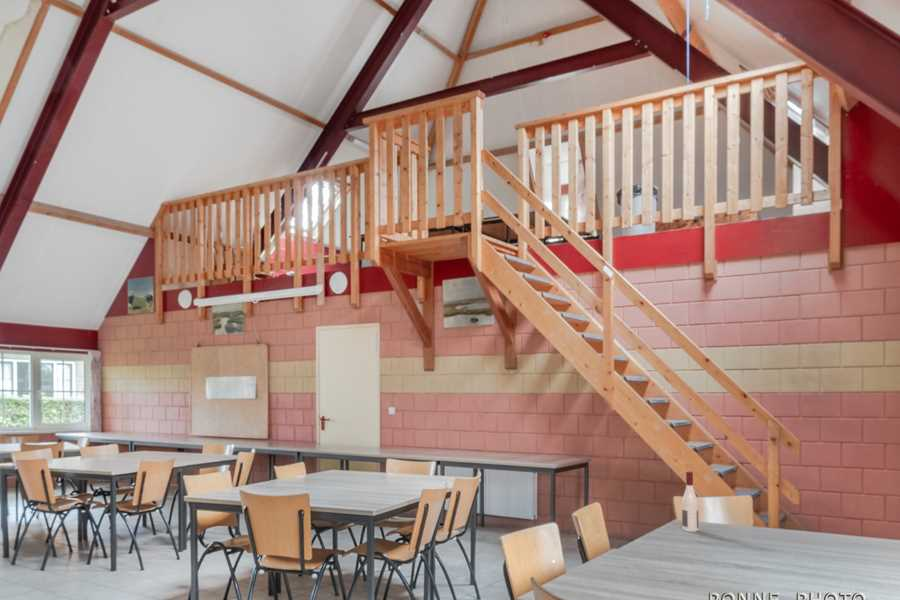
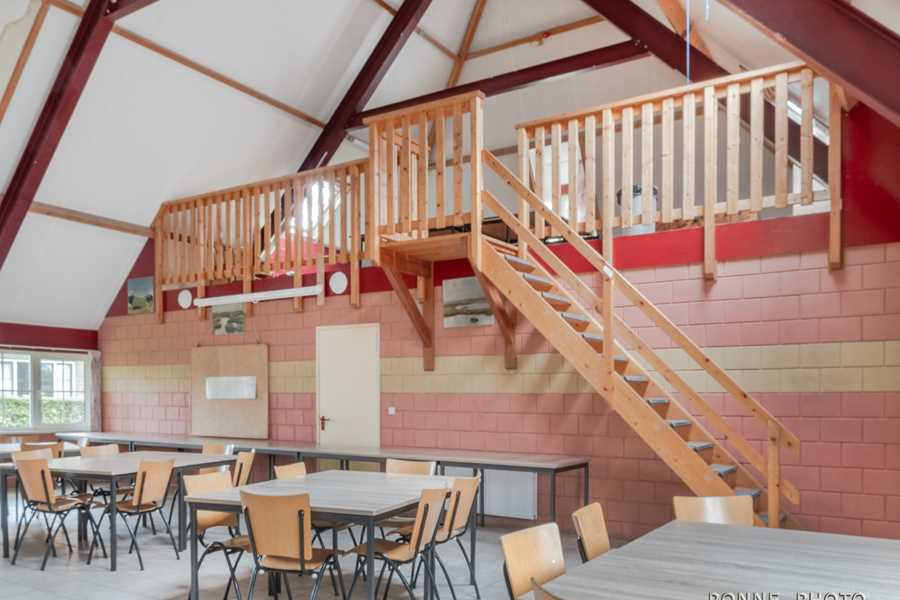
- alcohol (689, 501)
